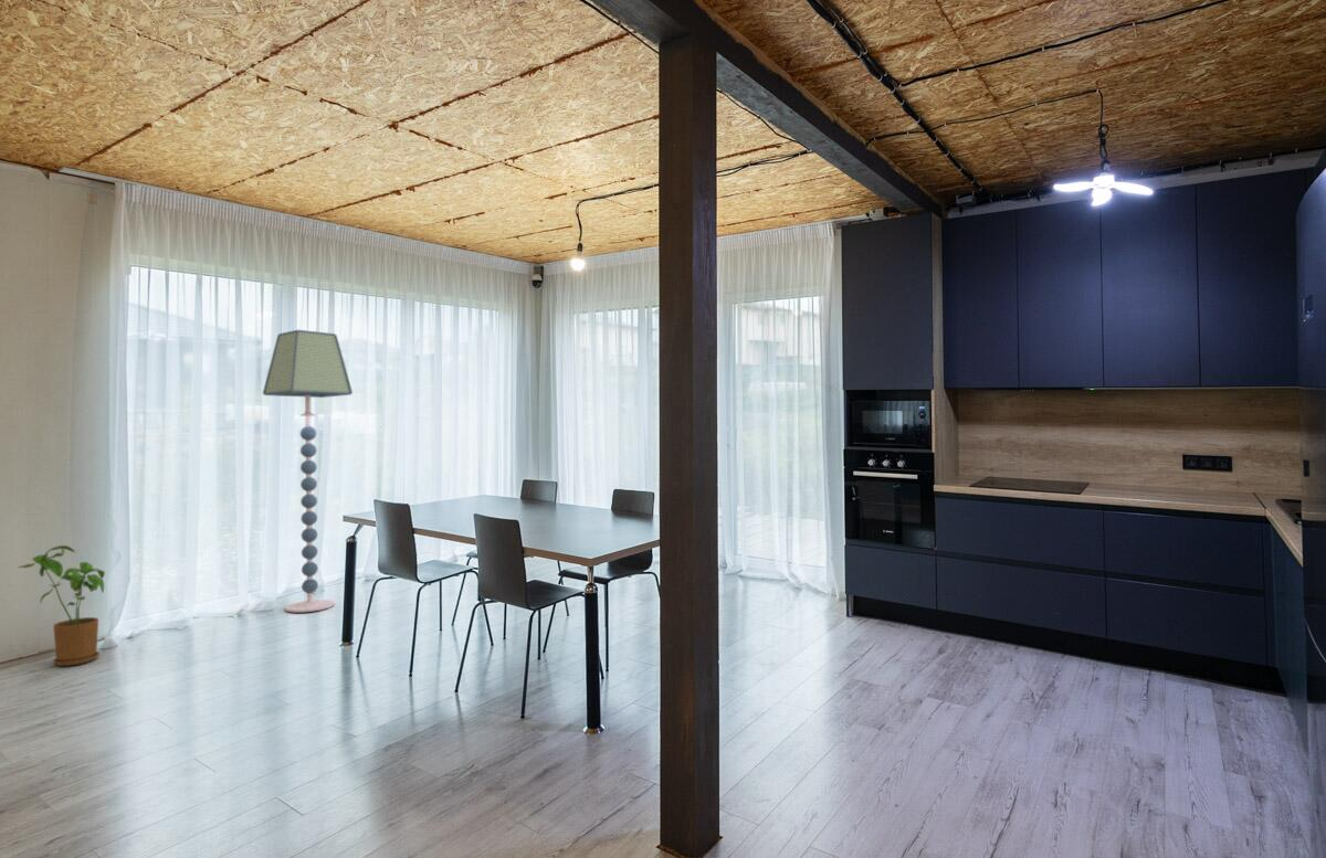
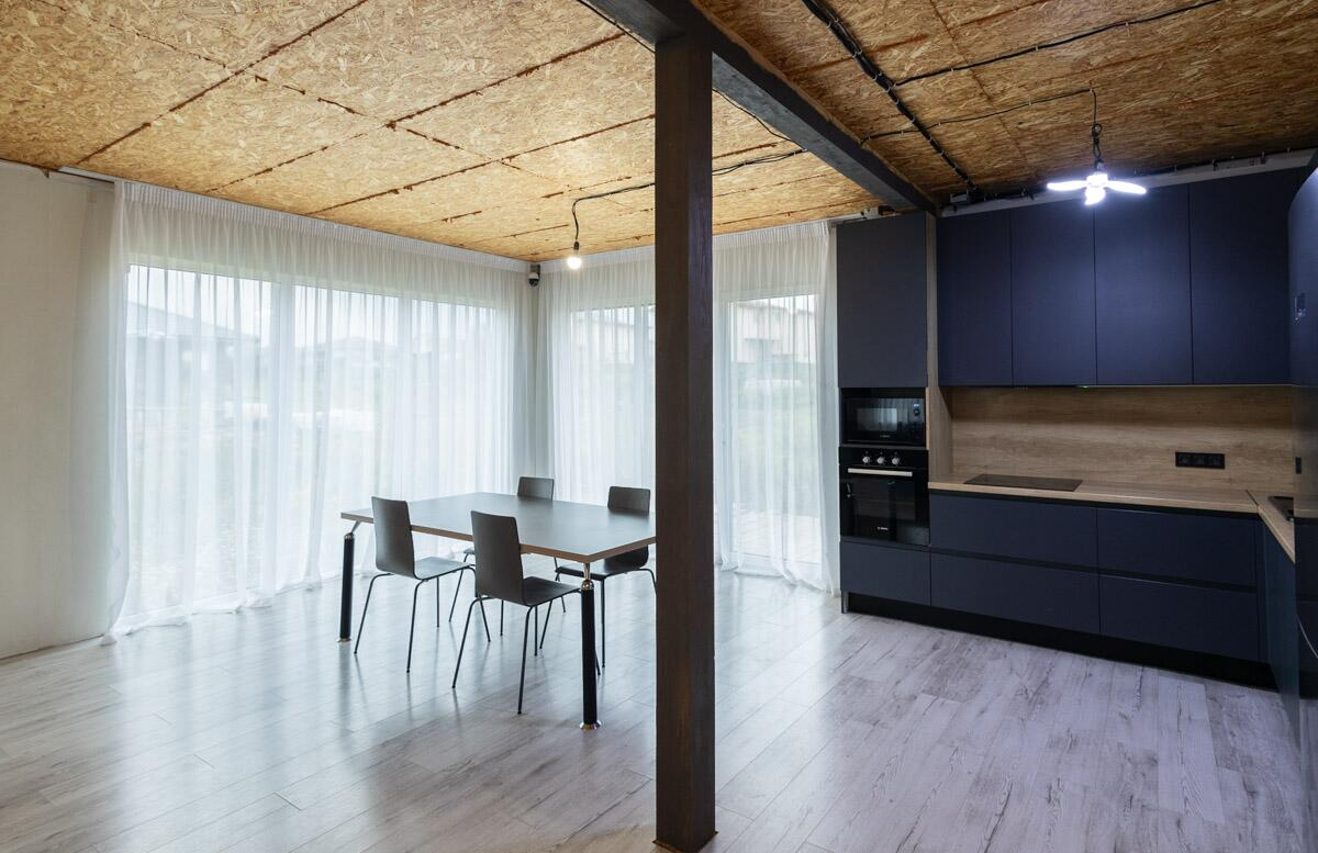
- house plant (75, 603)
- floor lamp (308, 469)
